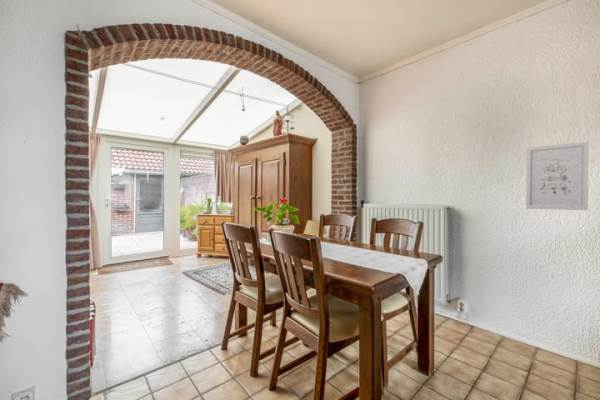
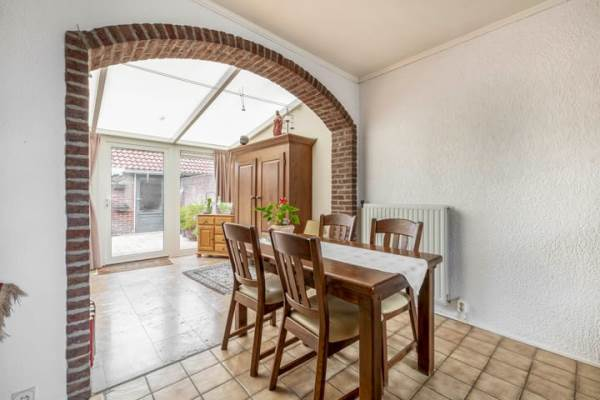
- wall art (555, 177)
